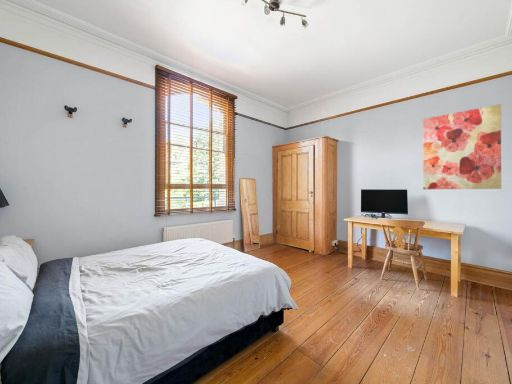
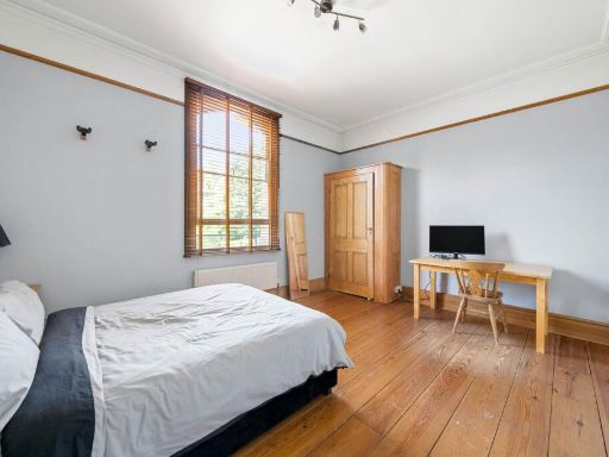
- wall art (458, 150)
